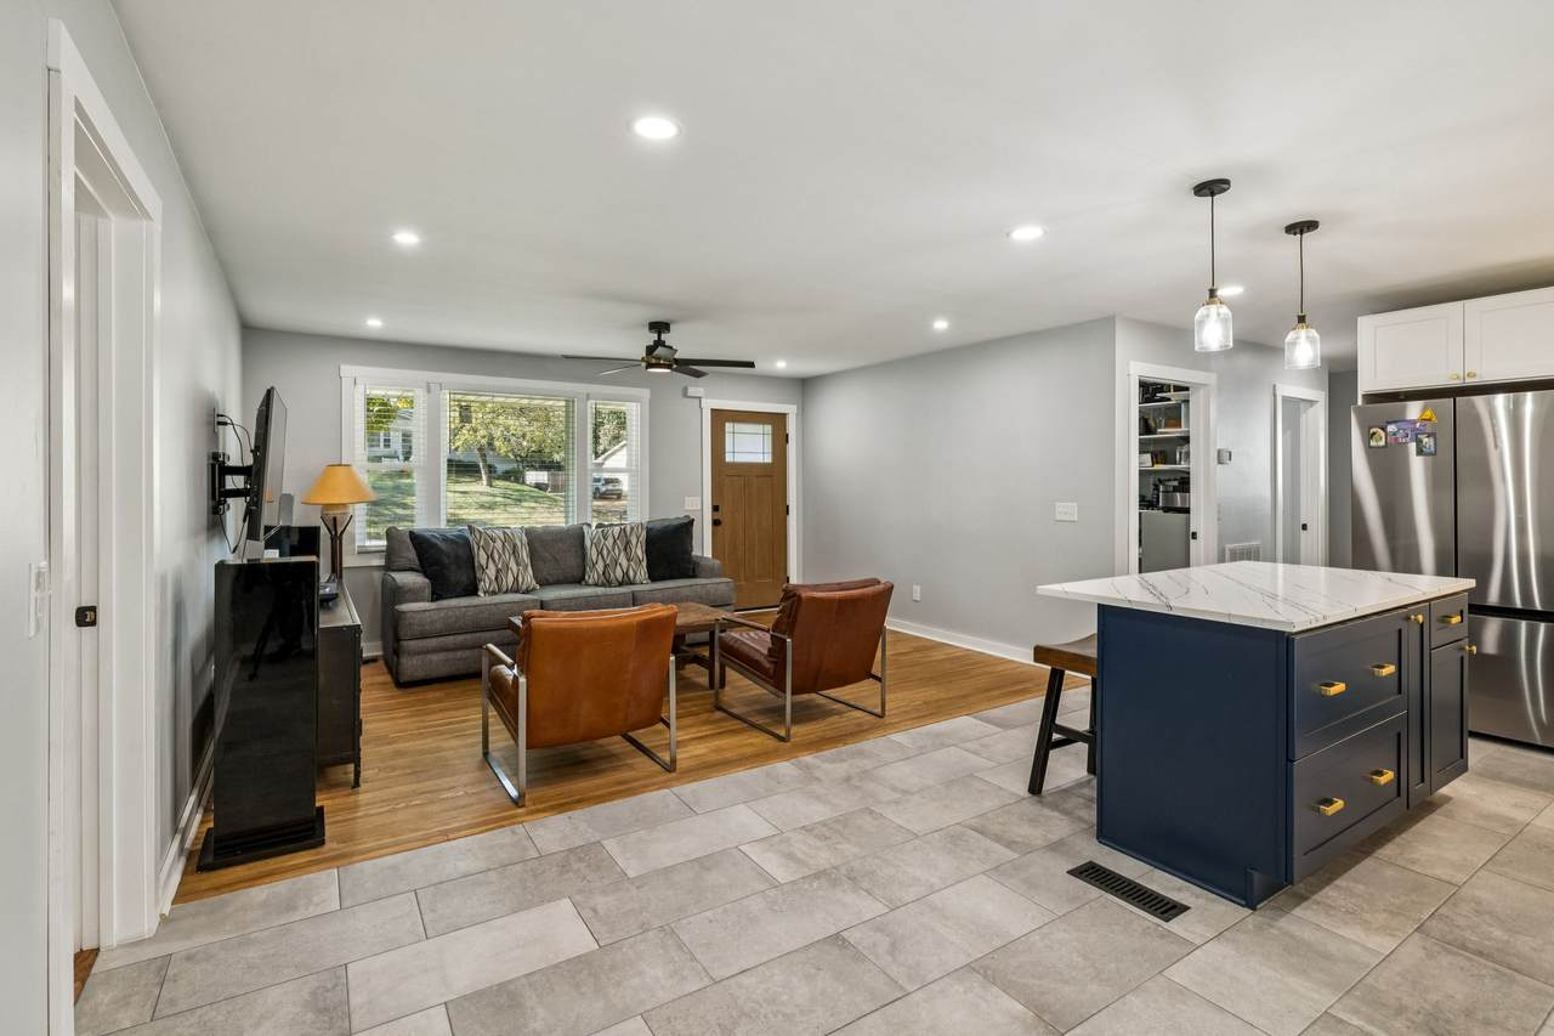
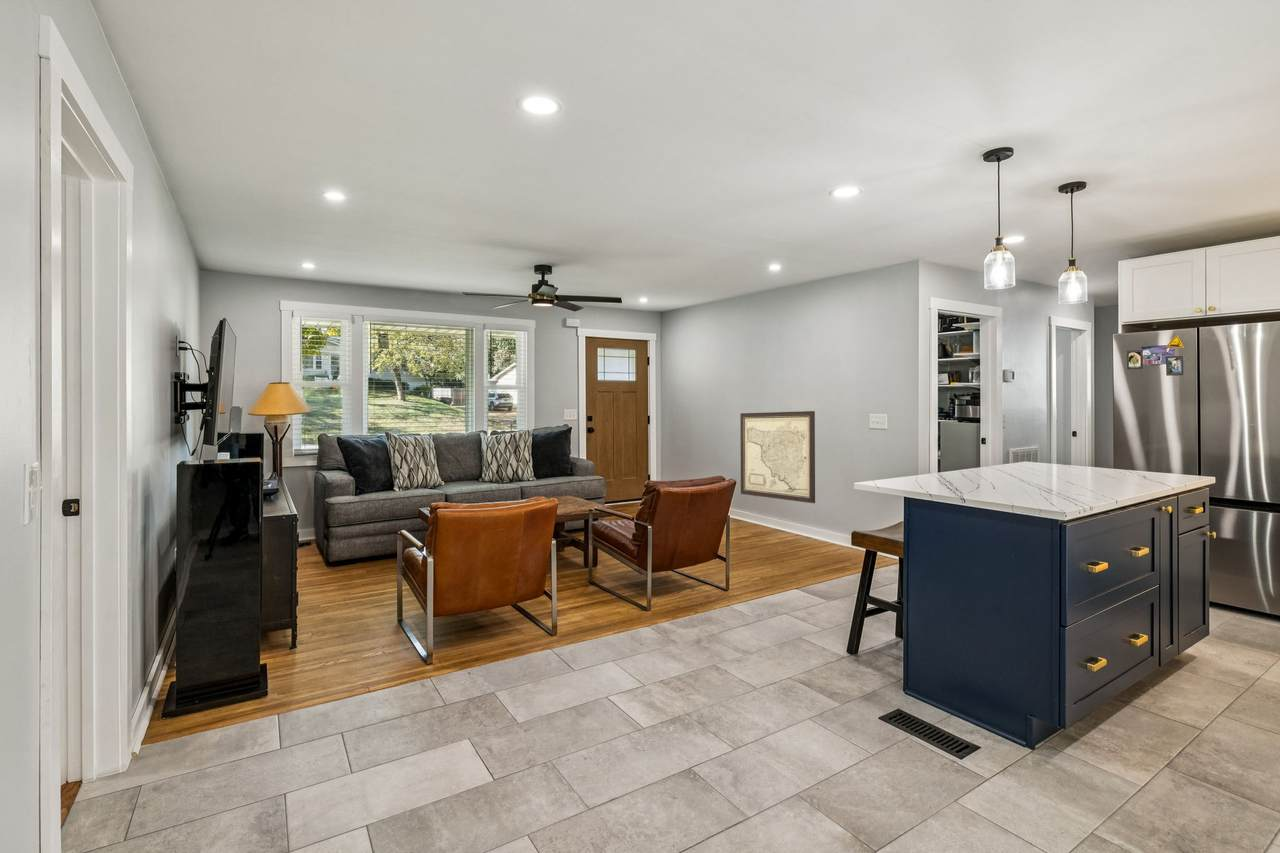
+ wall art (775, 455)
